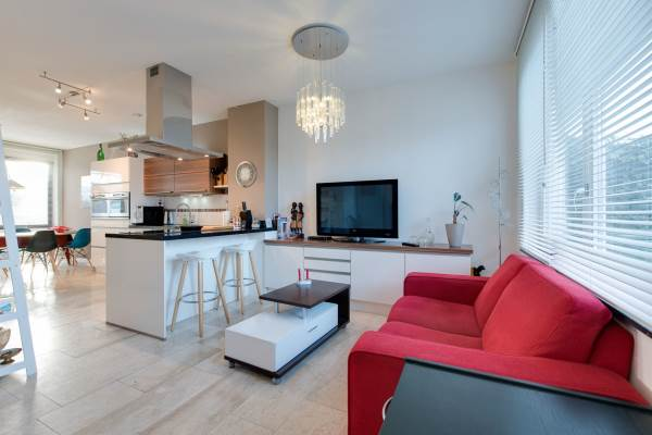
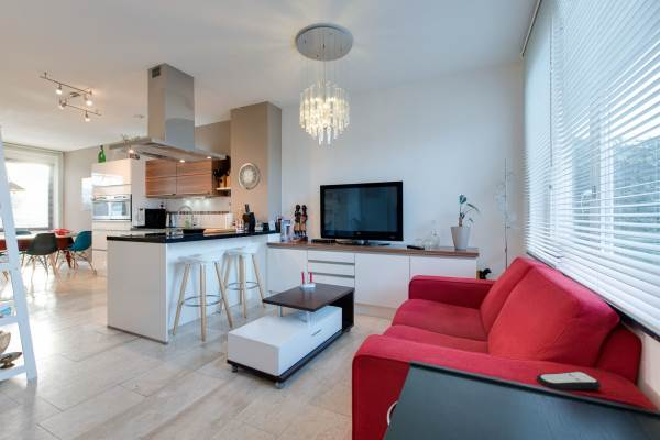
+ remote control (566, 381)
